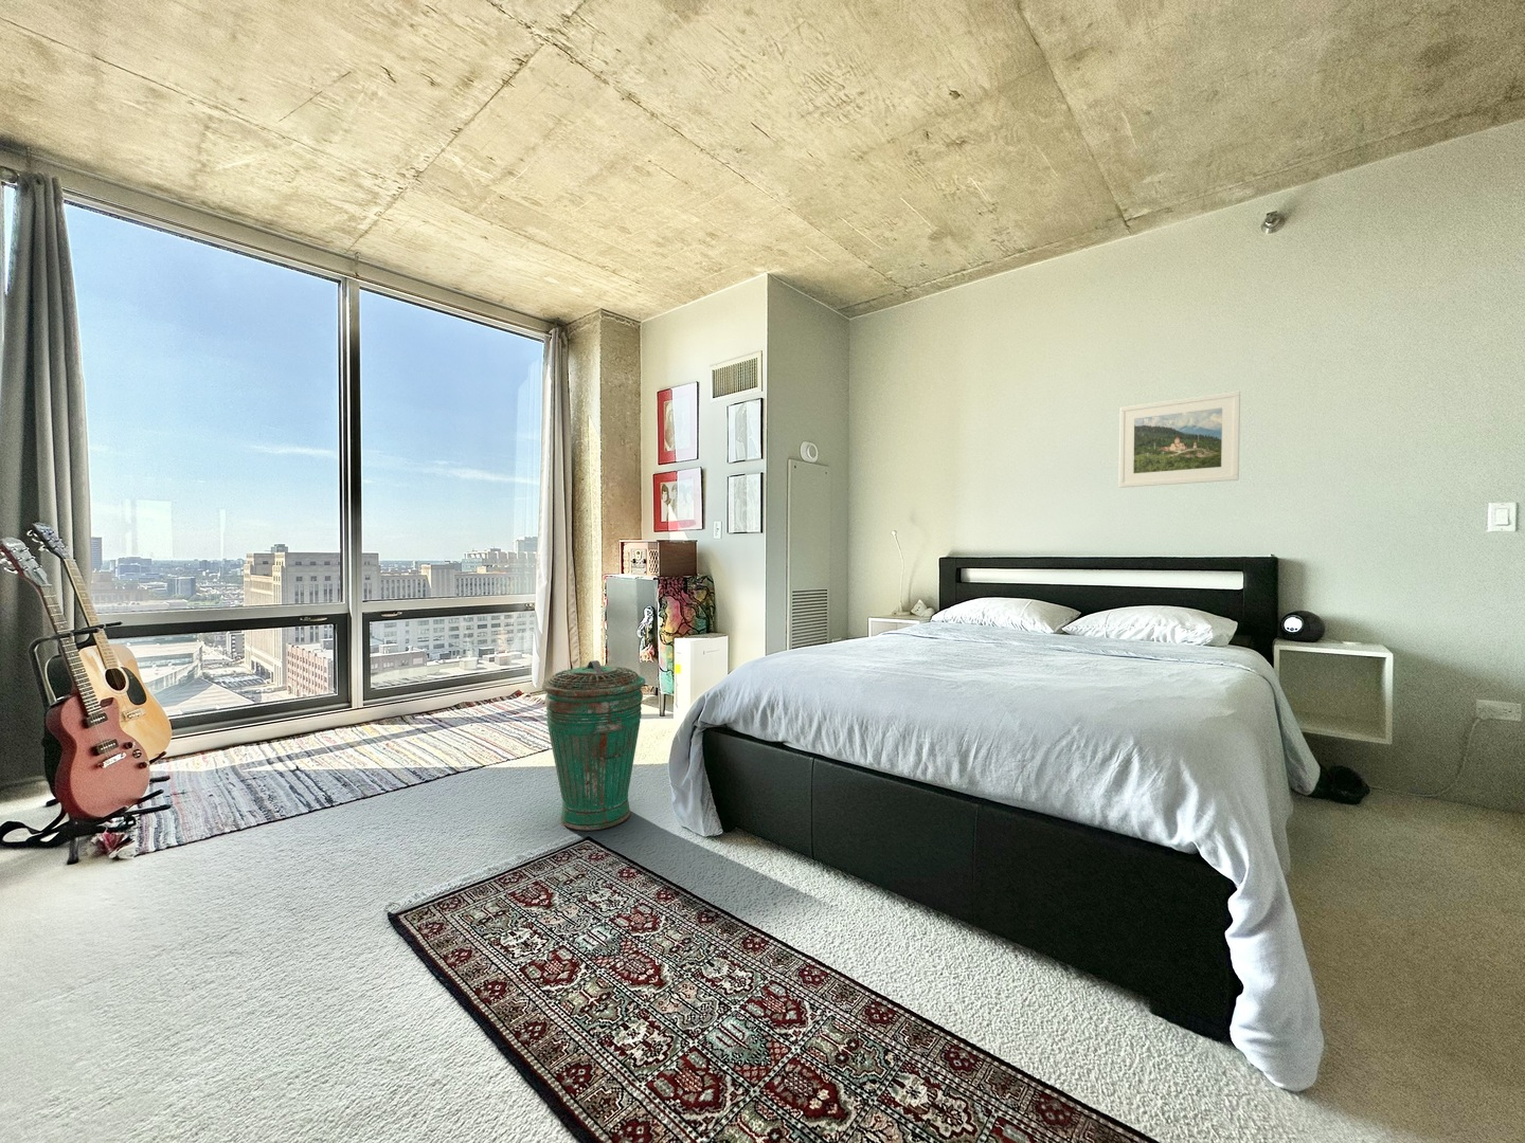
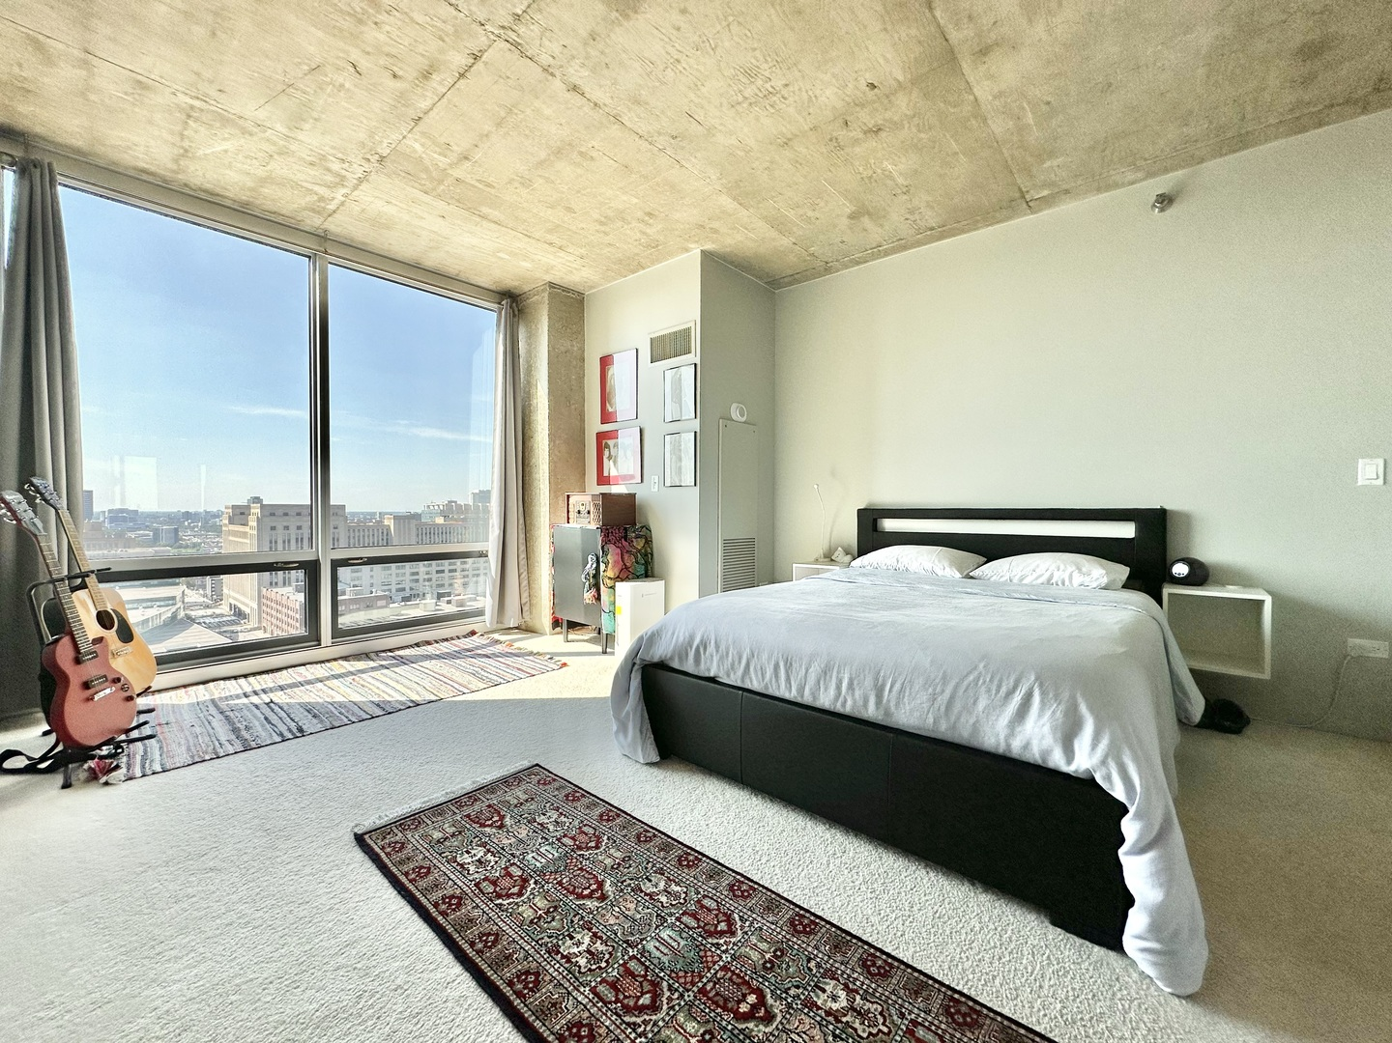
- trash can (594, 738)
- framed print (1176, 442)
